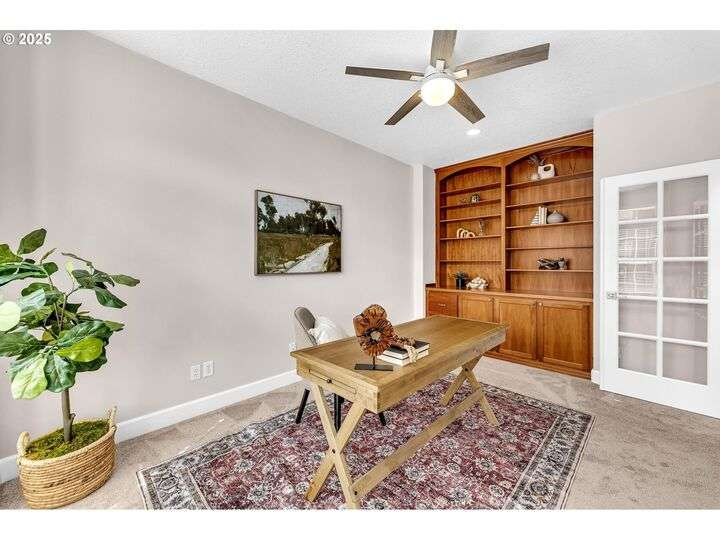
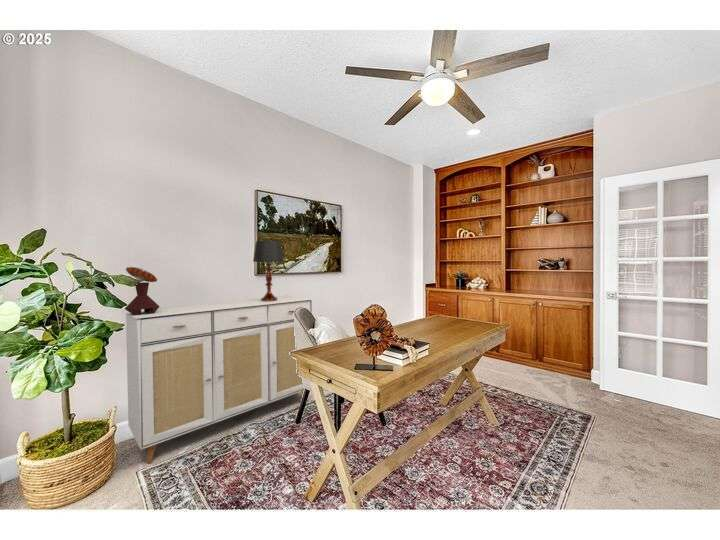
+ sideboard (231, 360)
+ mushroom (142, 289)
+ table lamp (268, 271)
